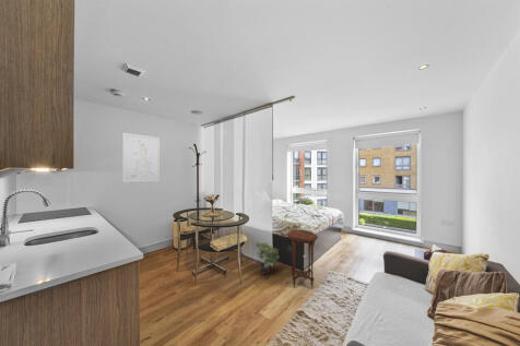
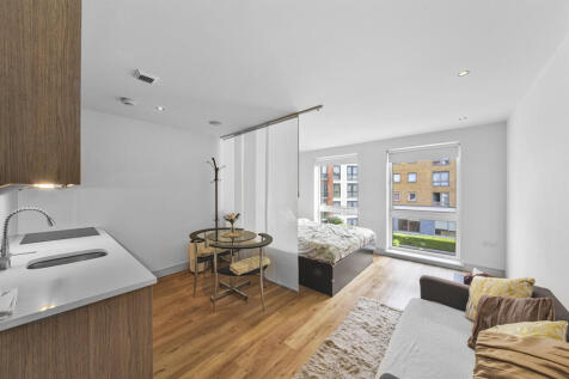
- side table (308, 258)
- wall art (142, 158)
- potted plant (264, 258)
